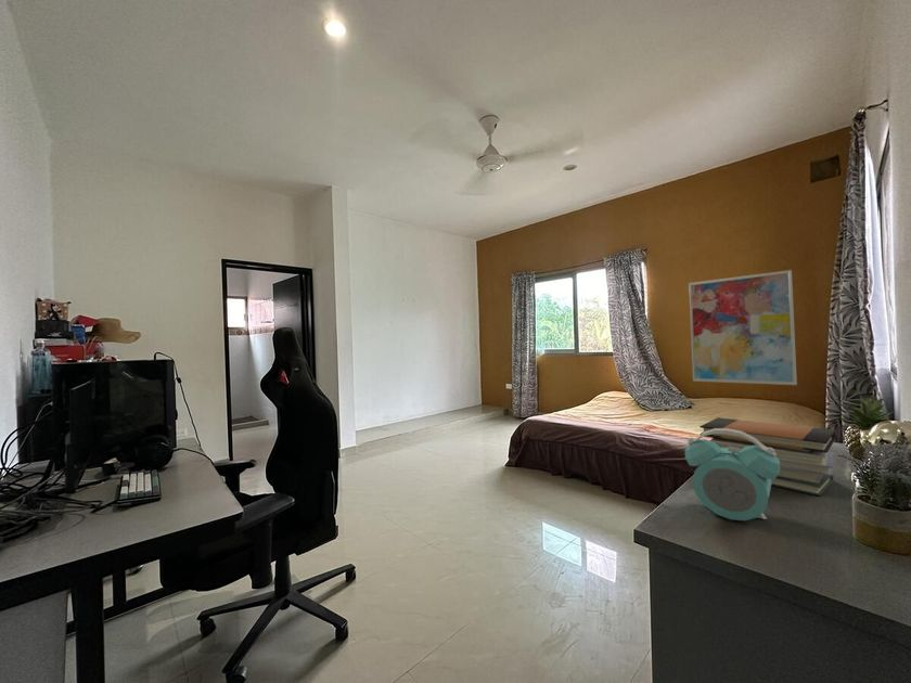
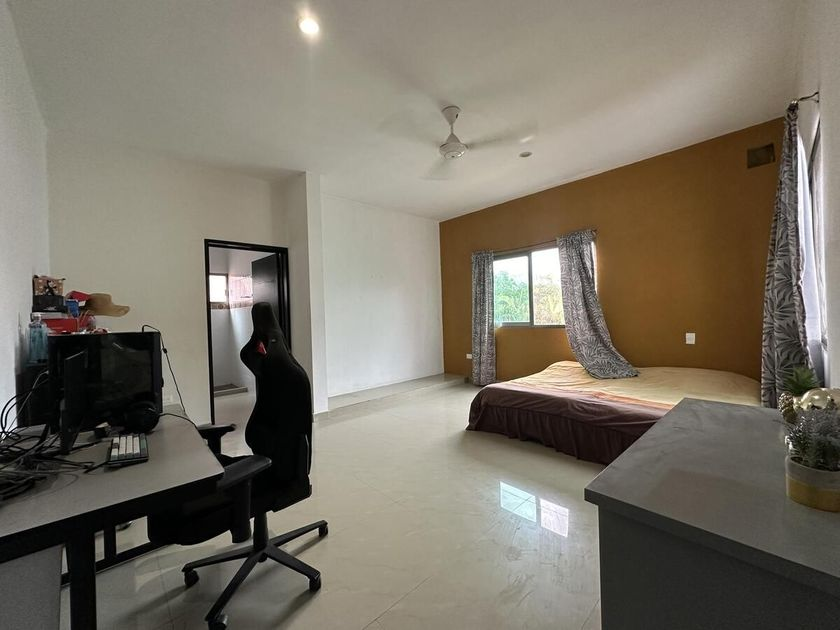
- wall art (739, 330)
- book stack (767, 447)
- alarm clock (730, 471)
